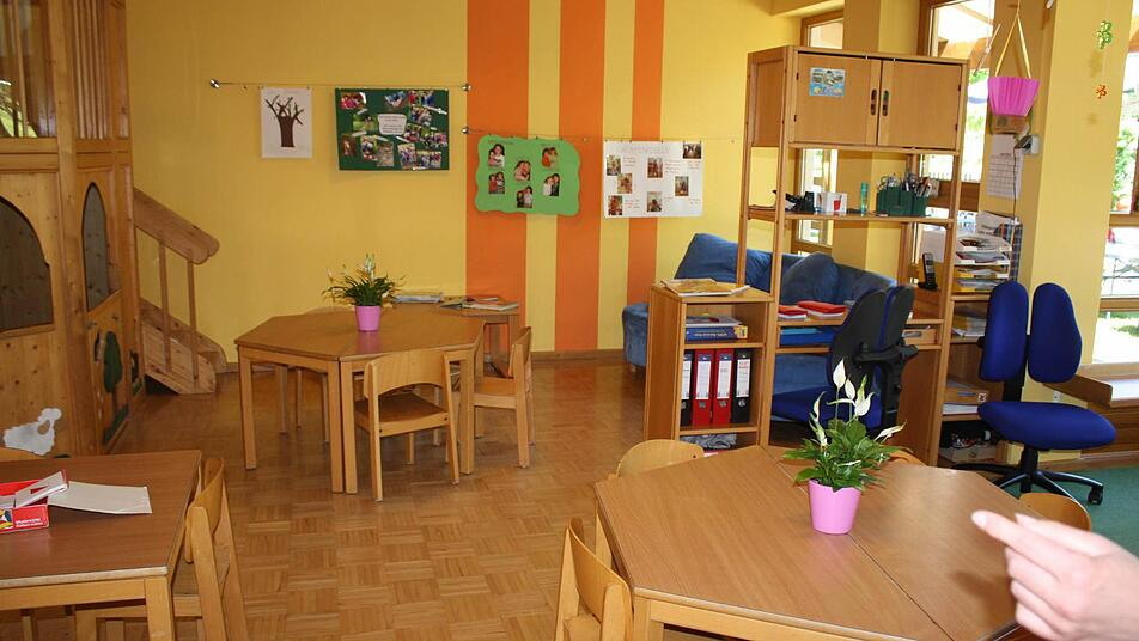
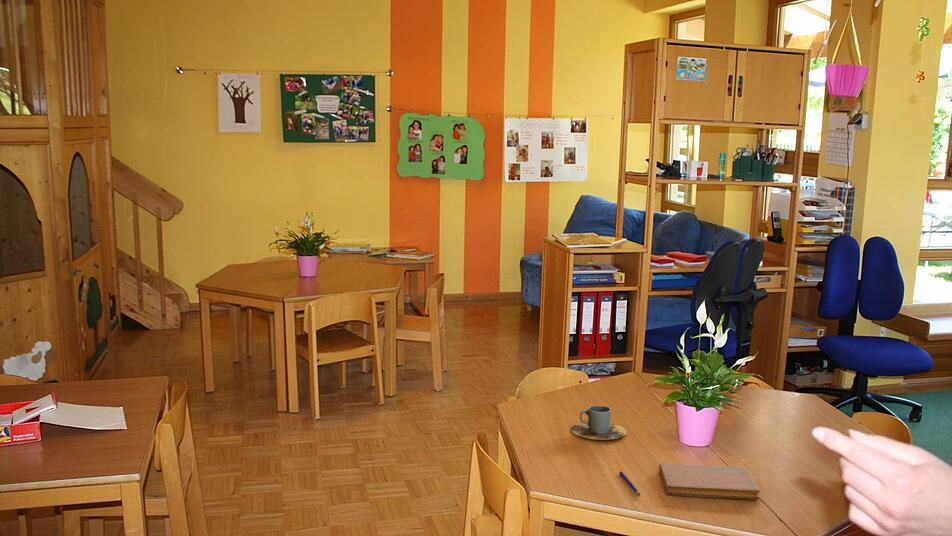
+ notebook (707, 480)
+ pen (629, 483)
+ cup (598, 419)
